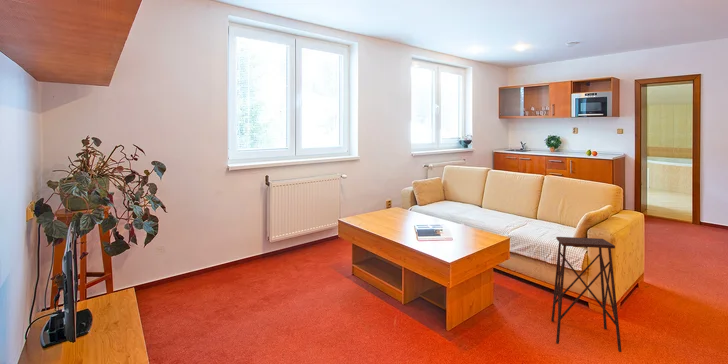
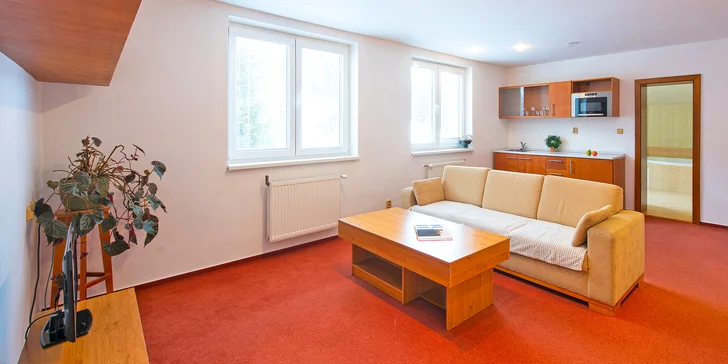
- side table (583, 290)
